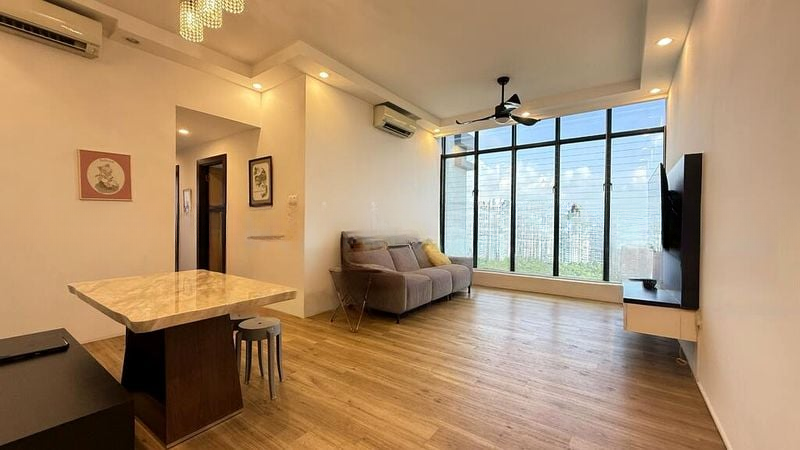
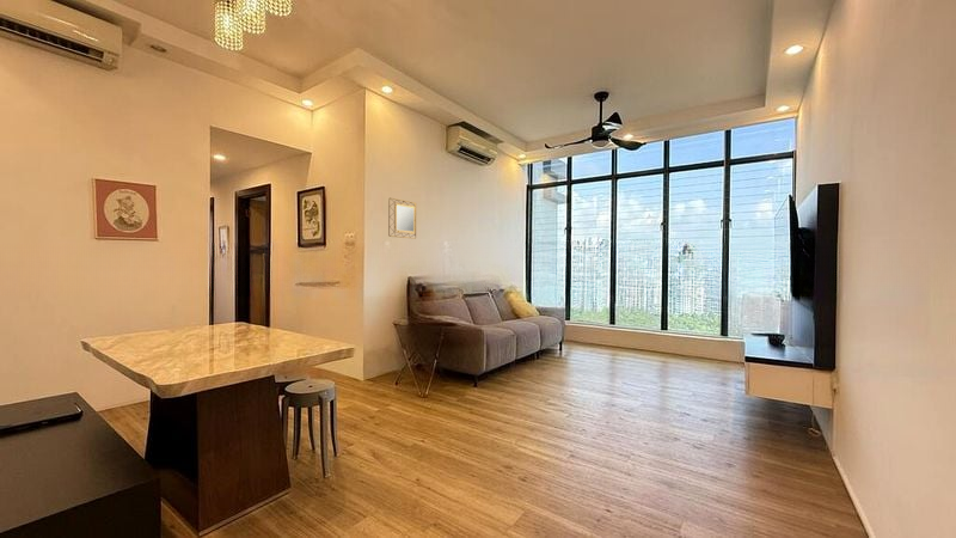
+ home mirror (404, 219)
